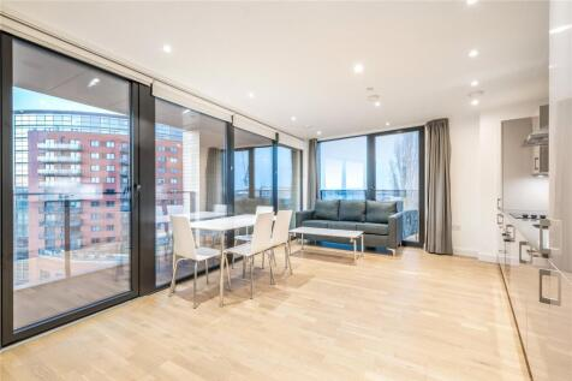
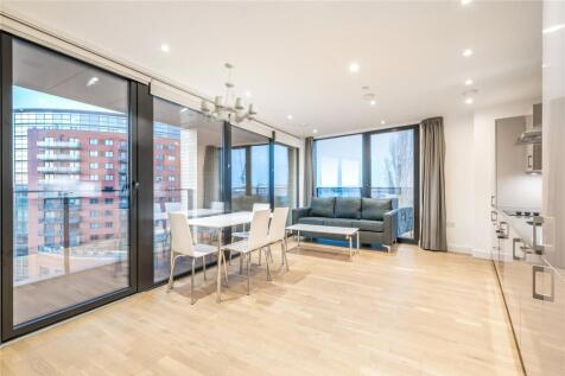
+ chandelier (227, 94)
